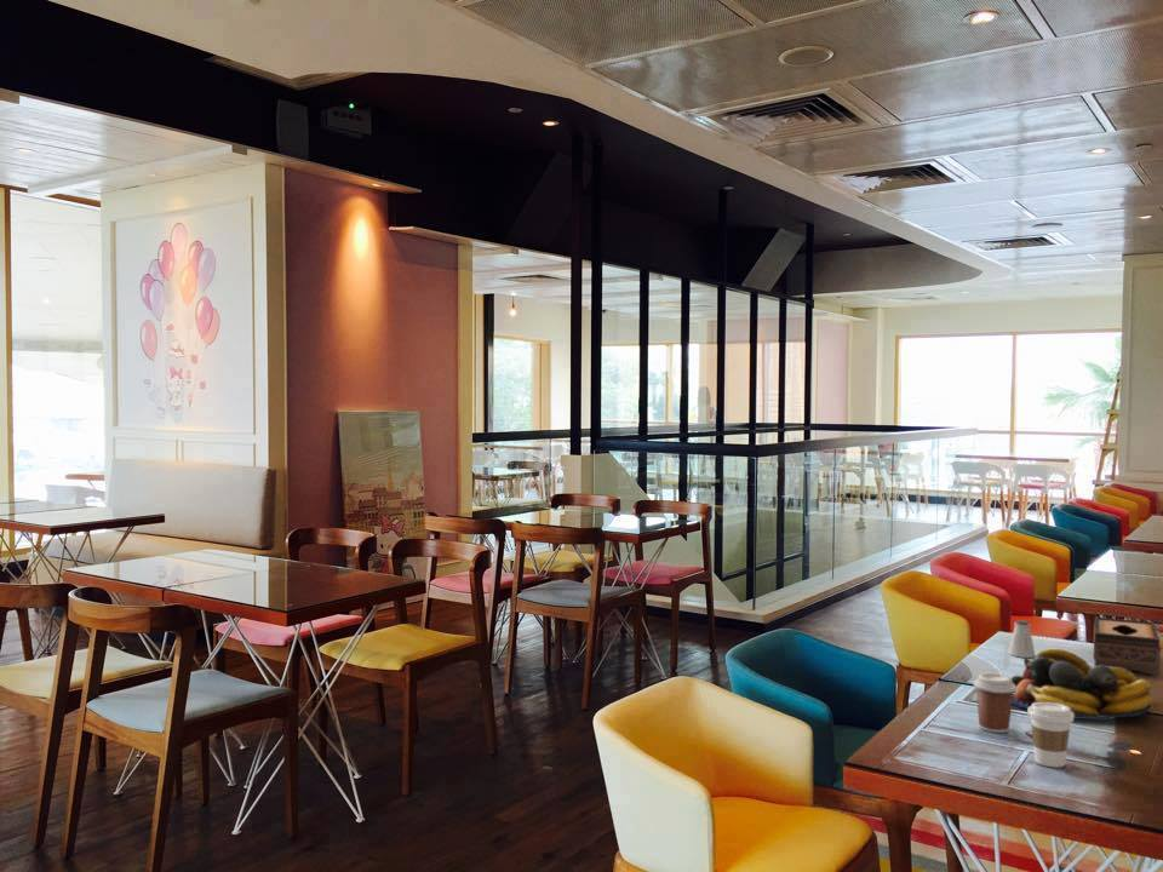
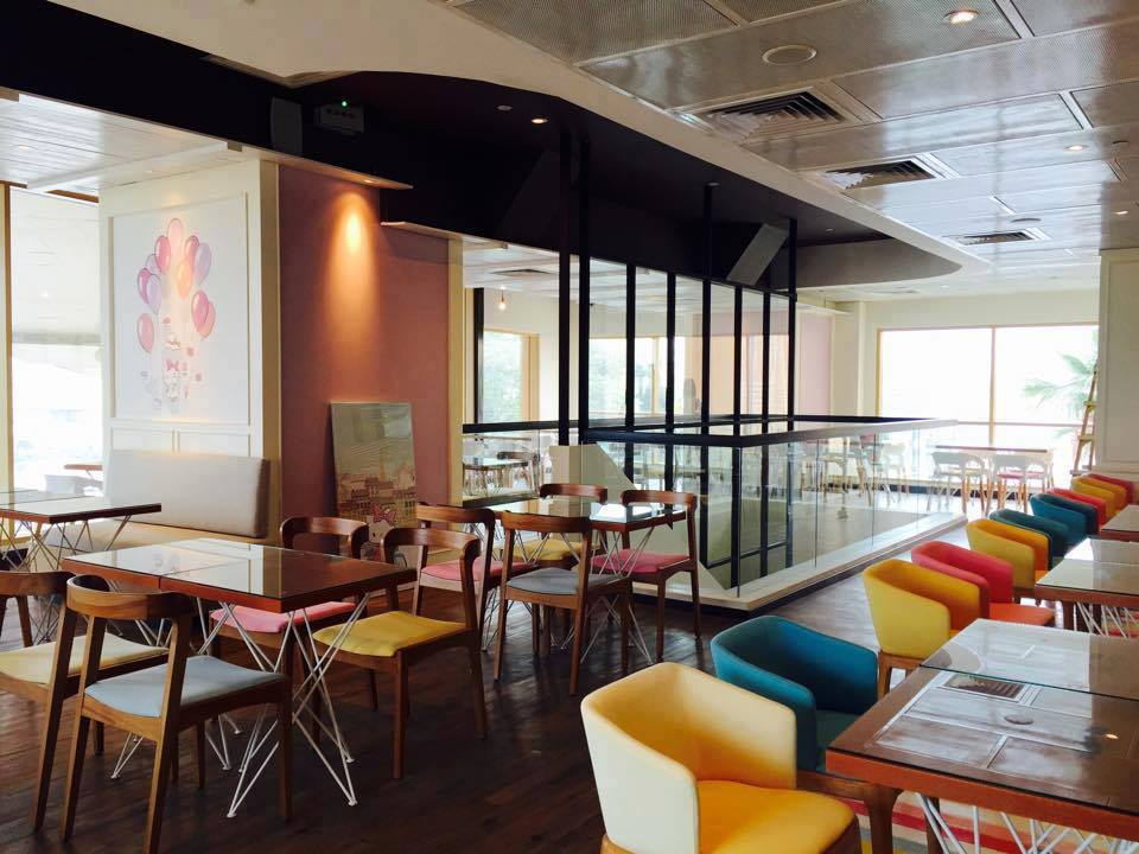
- coffee cup (1049, 734)
- saltshaker (1021, 637)
- coffee cup (993, 702)
- tissue box (1124, 643)
- fruit bowl (1070, 676)
